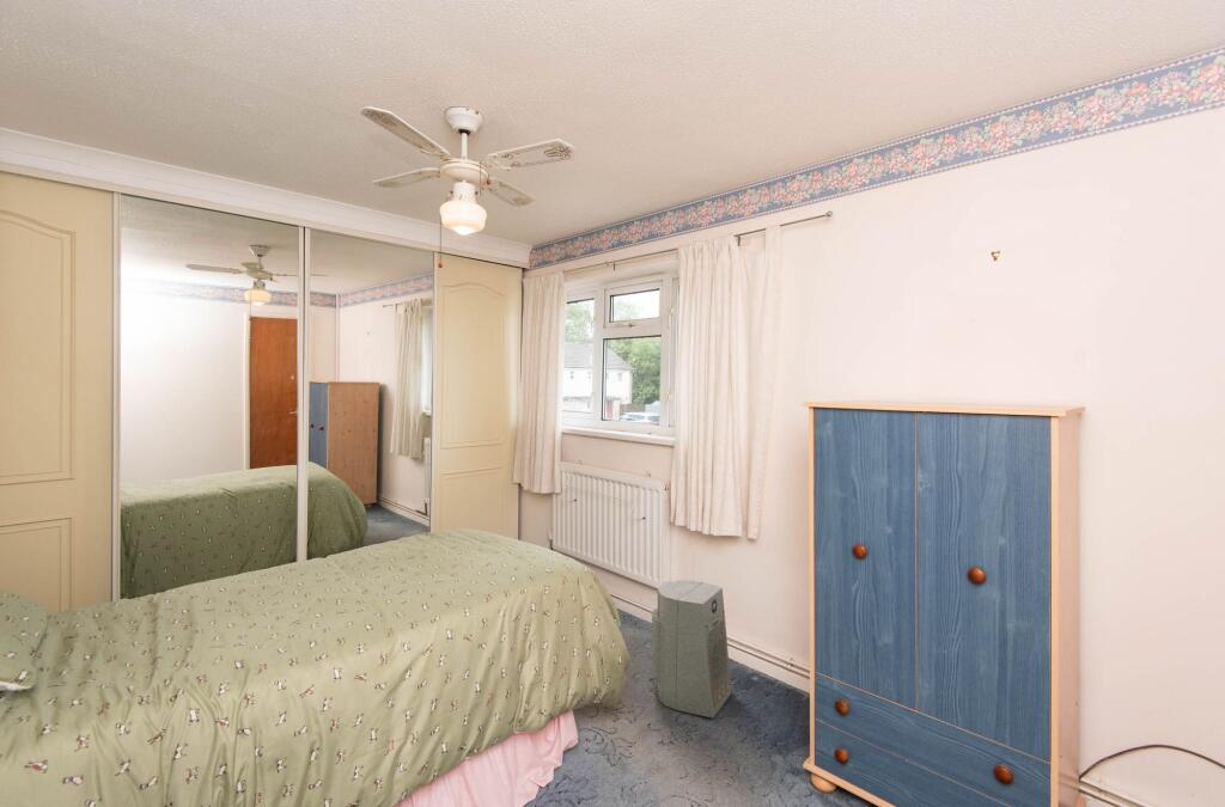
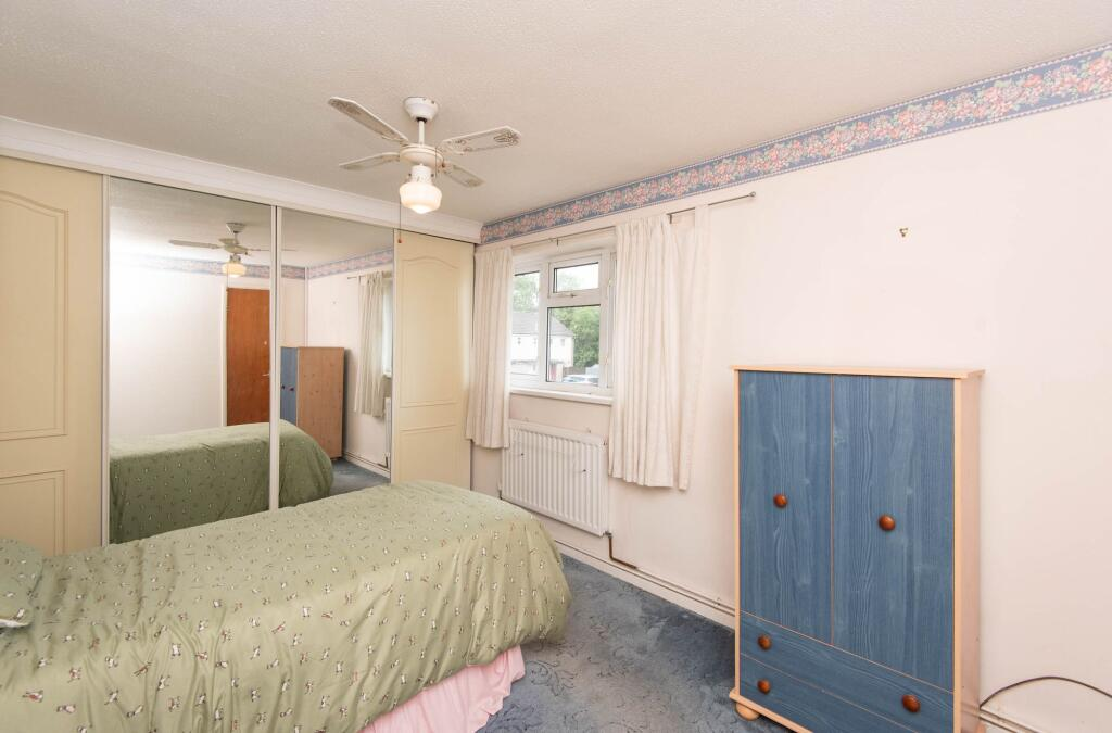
- fan (687, 642)
